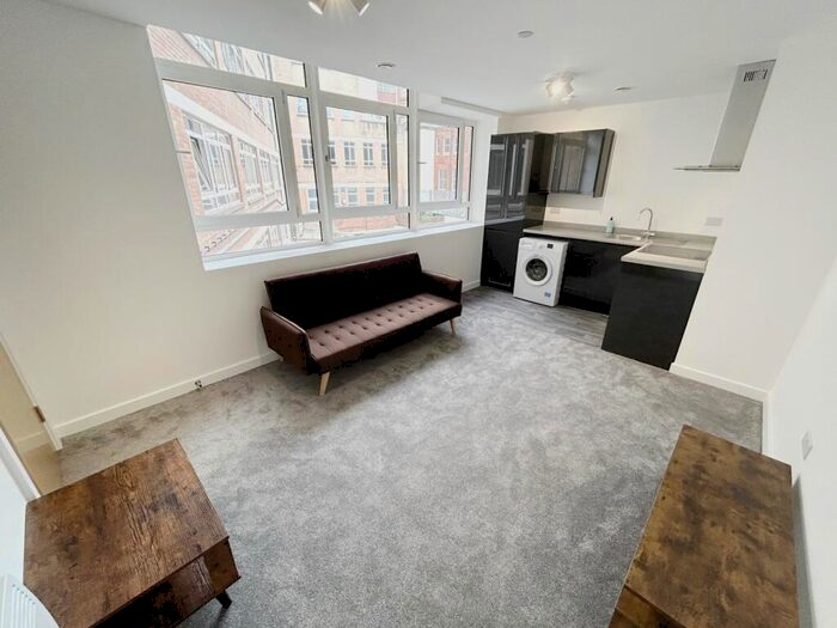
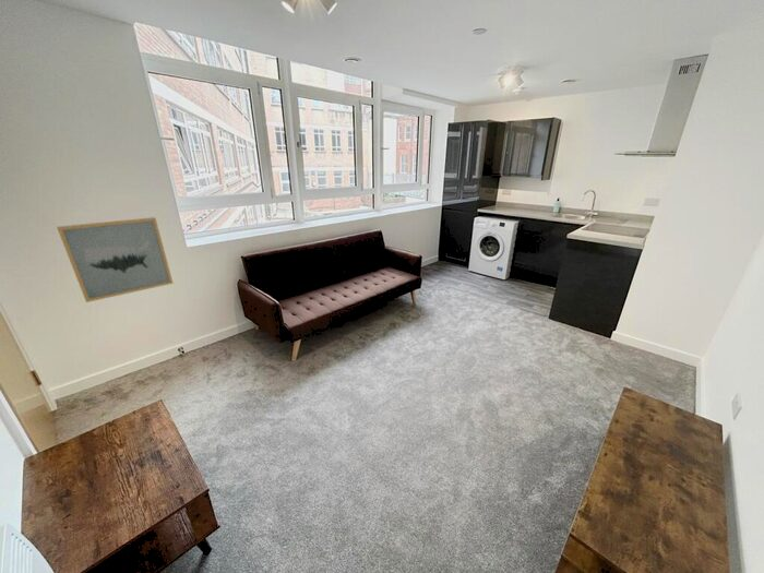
+ wall art (121, 258)
